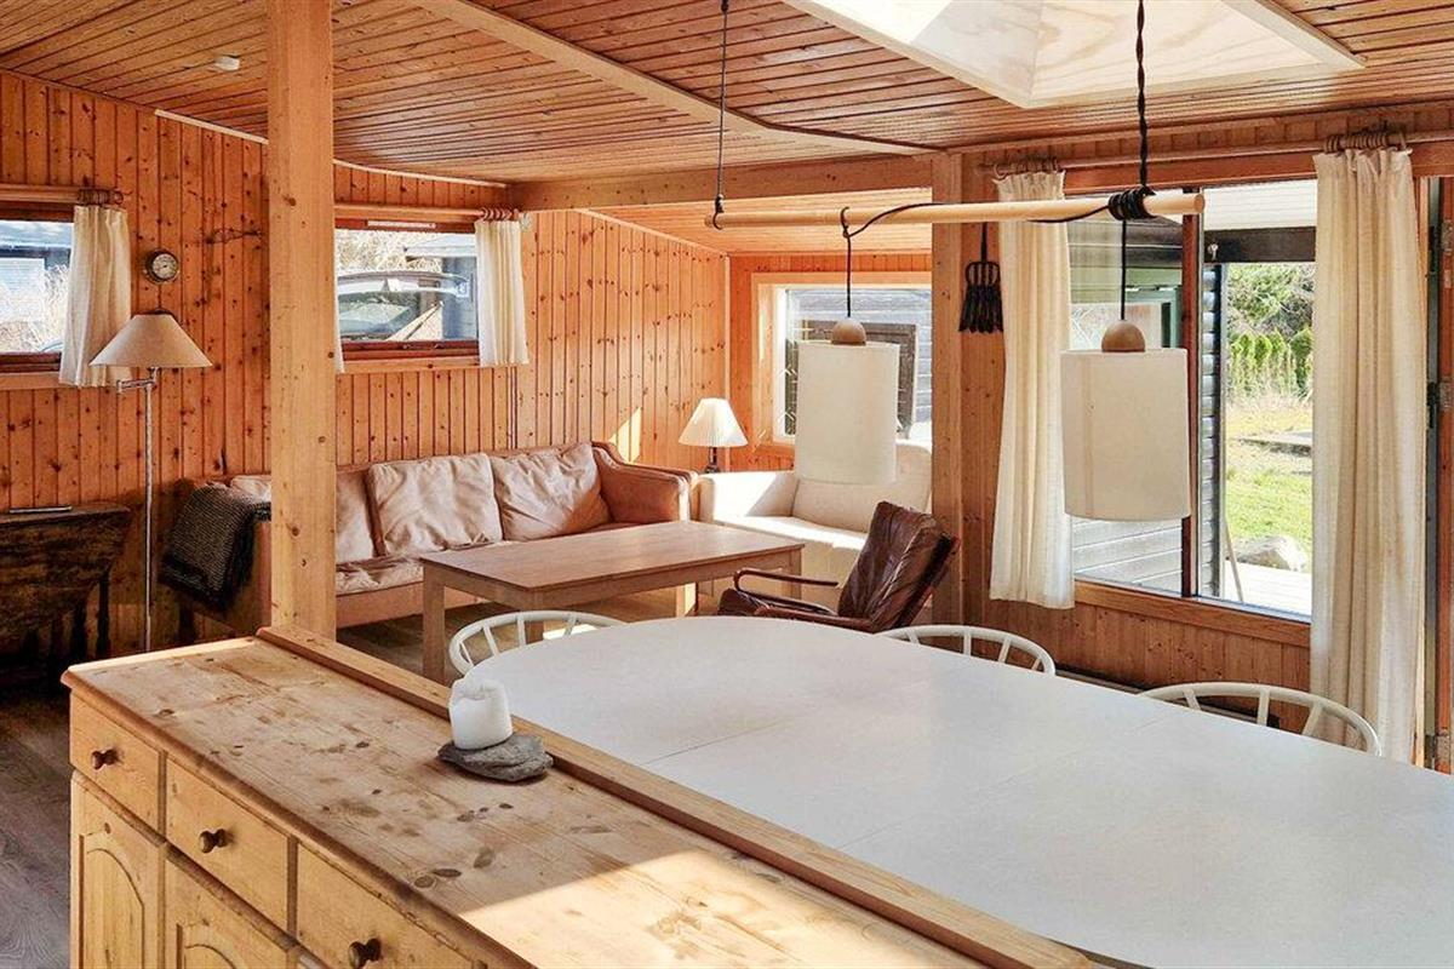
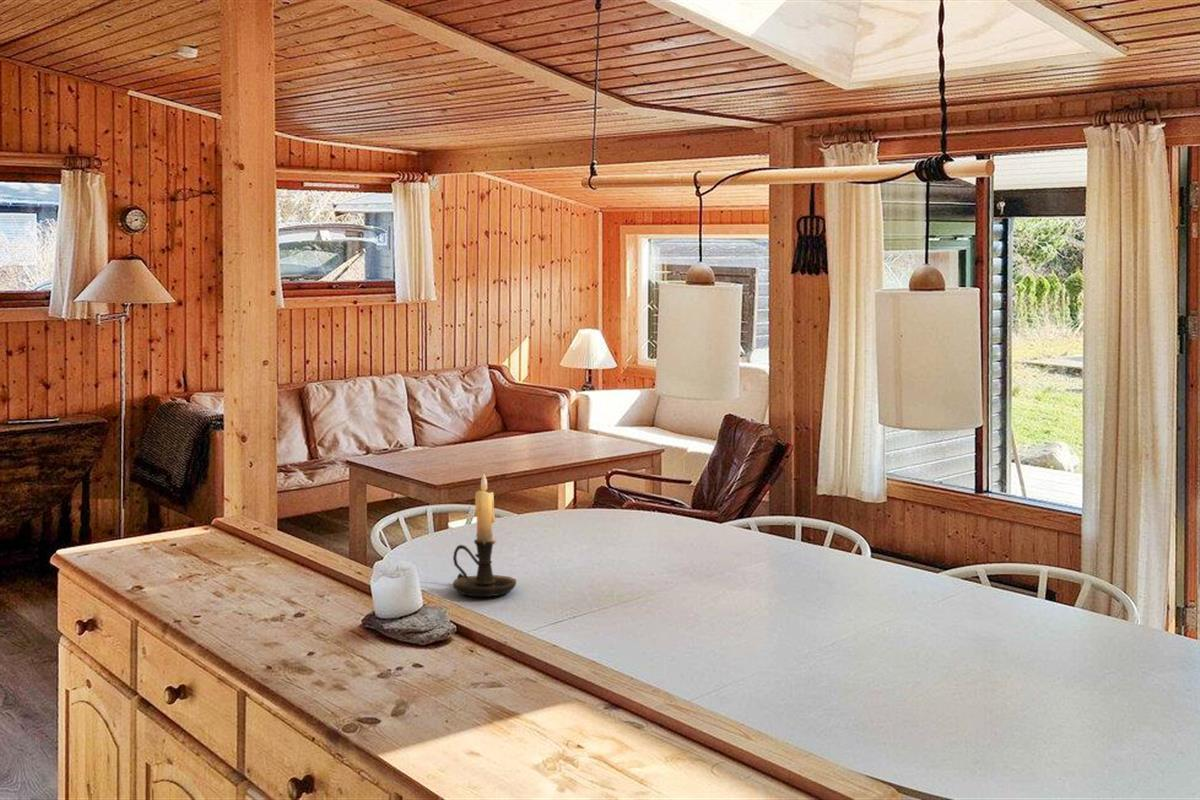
+ candle holder (478, 530)
